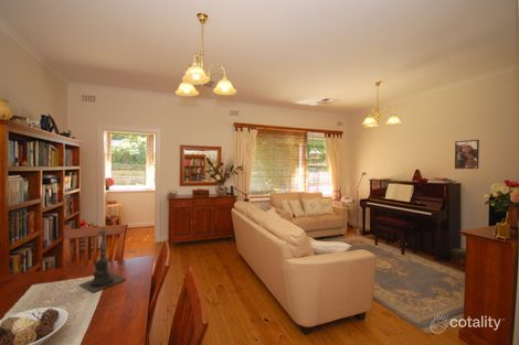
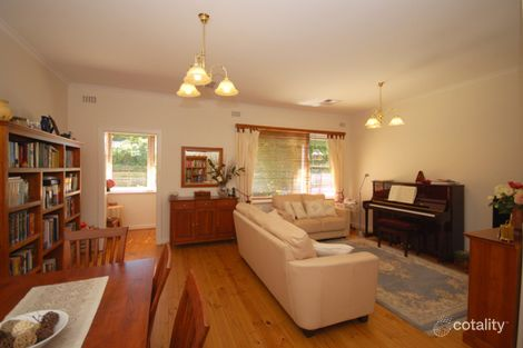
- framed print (466, 154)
- candle holder (103, 252)
